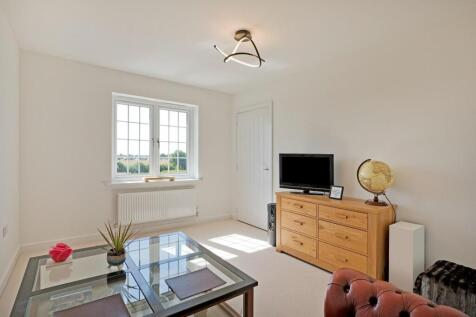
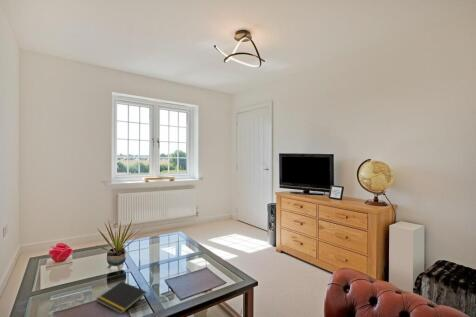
+ notepad (121, 296)
